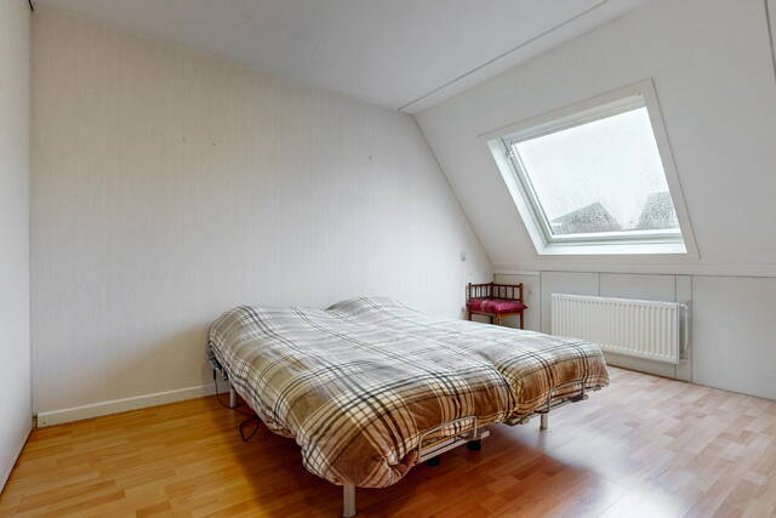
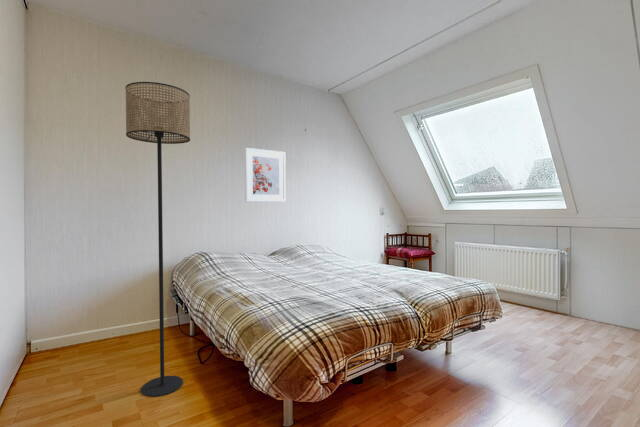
+ floor lamp (160, 240)
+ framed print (266, 175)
